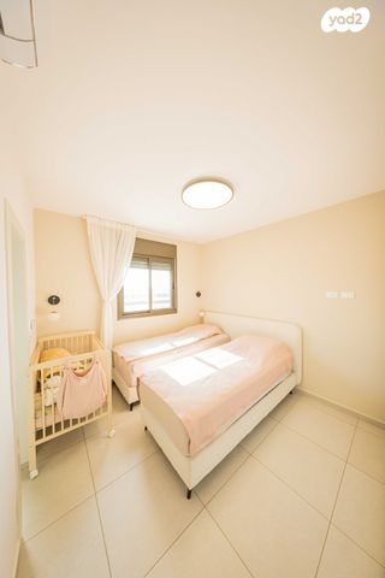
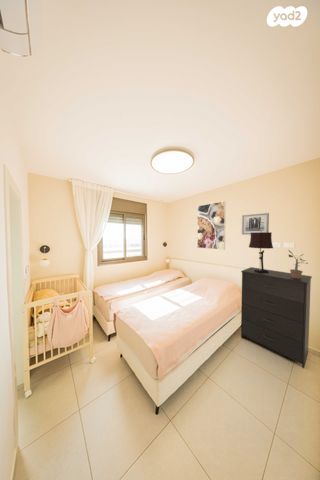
+ potted plant (297, 263)
+ dresser (272, 309)
+ wall art (254, 224)
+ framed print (210, 226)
+ table lamp (260, 251)
